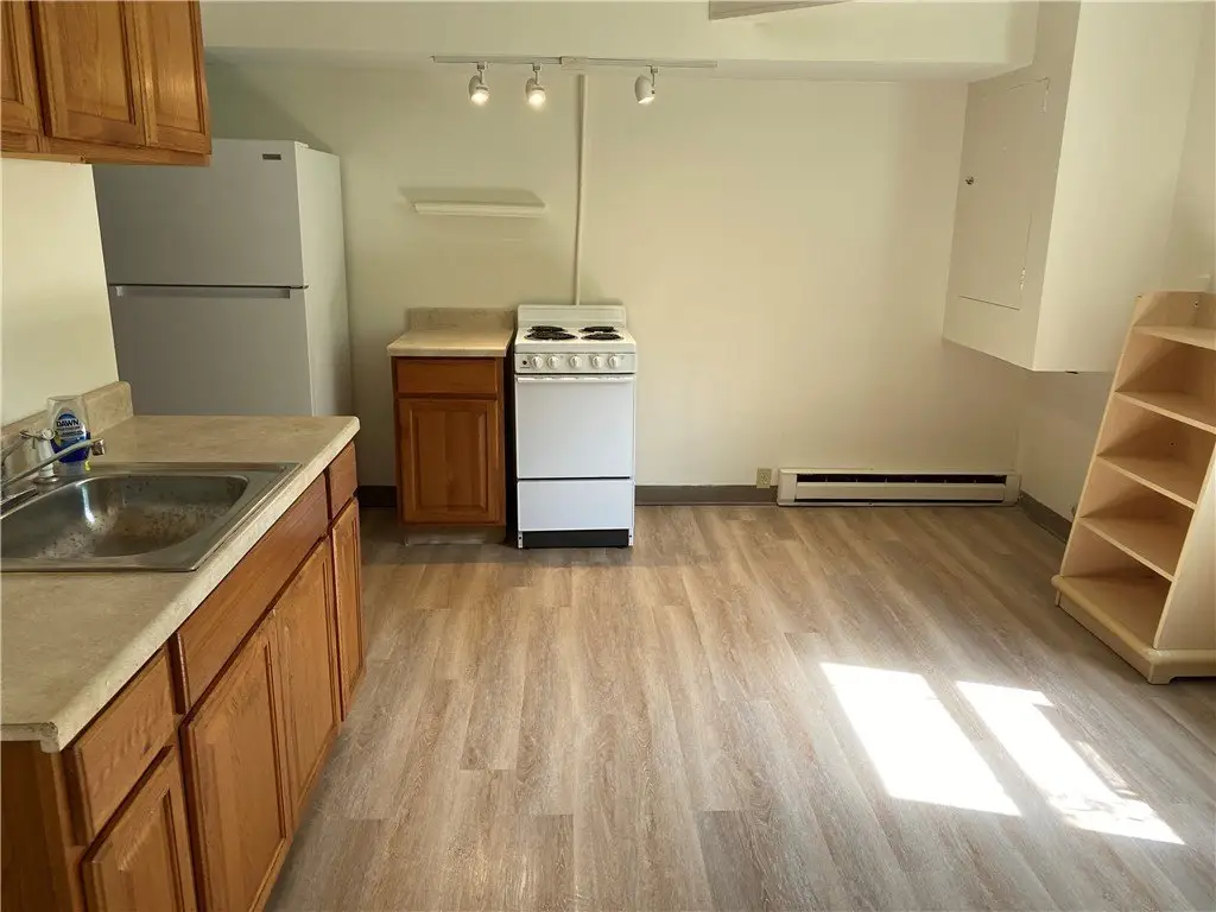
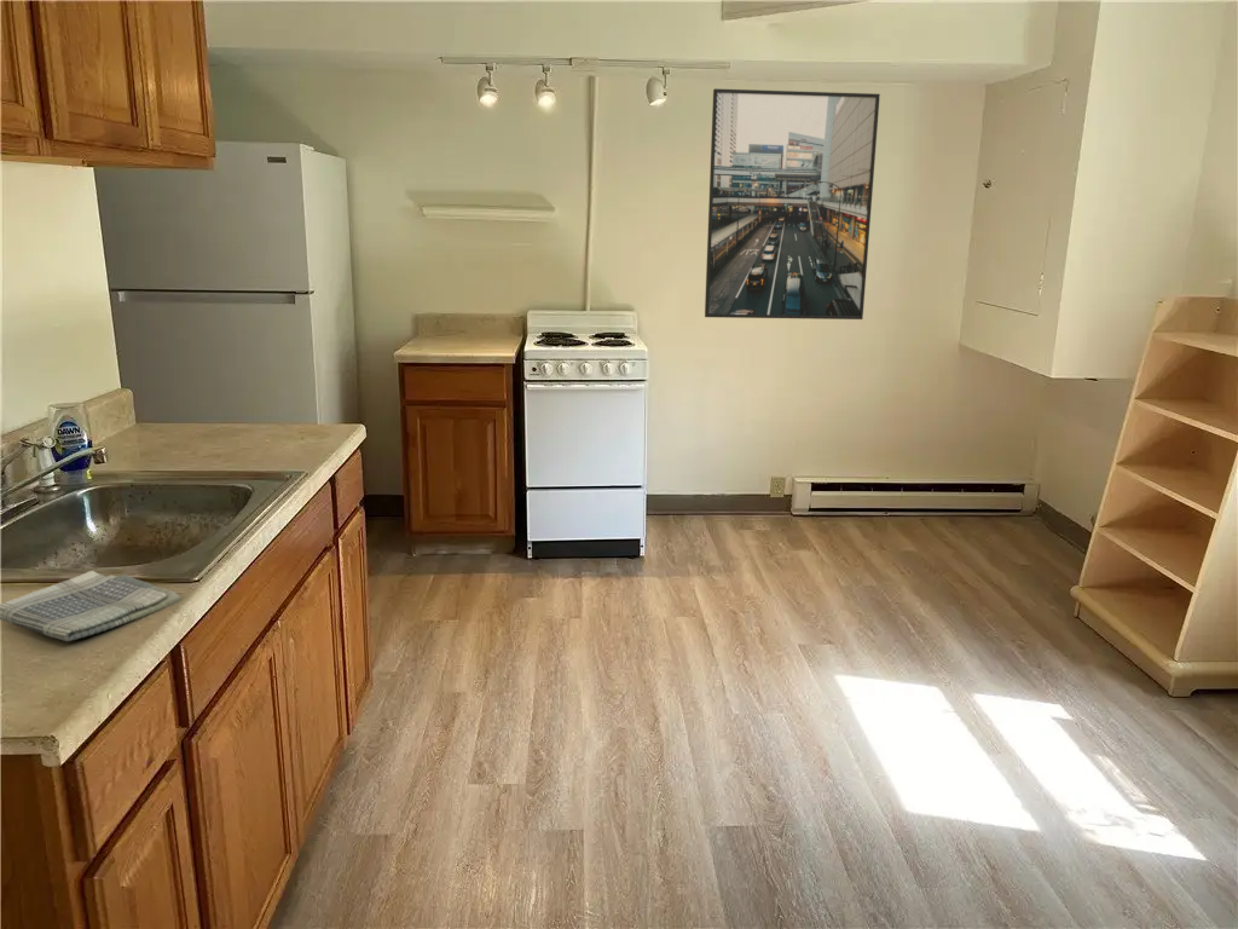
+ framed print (789, 207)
+ dish towel (89, 601)
